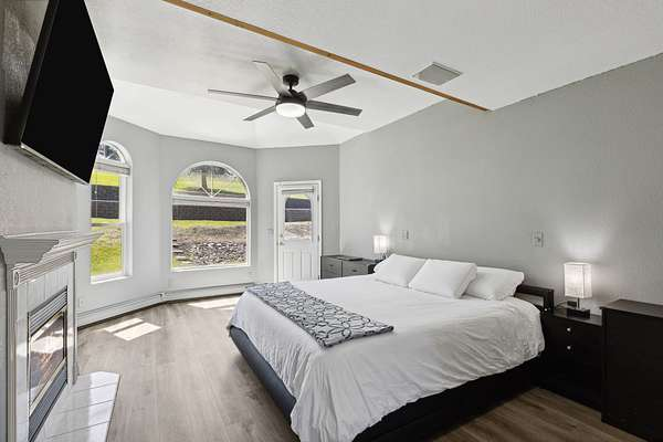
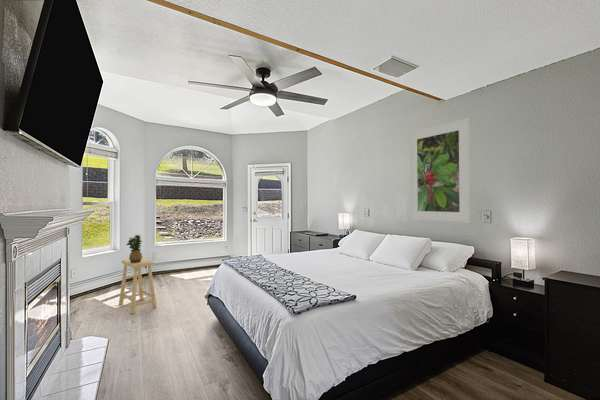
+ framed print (437, 173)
+ potted plant (135, 248)
+ stool (137, 283)
